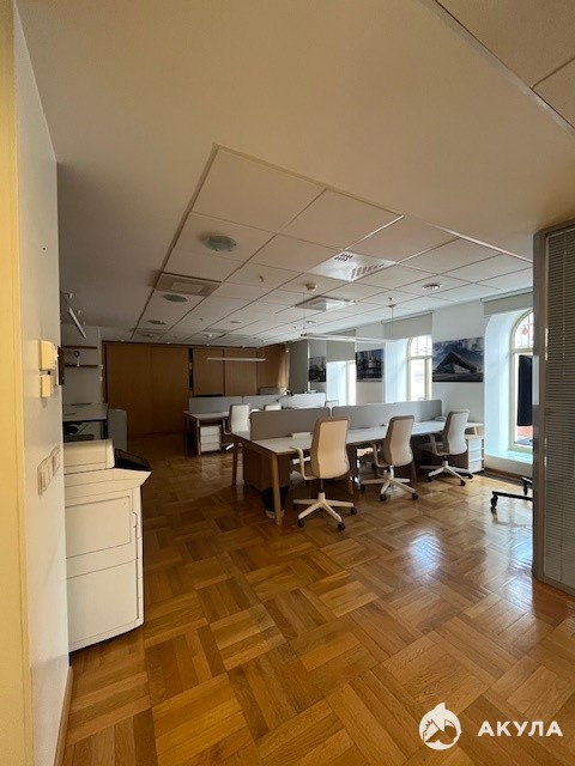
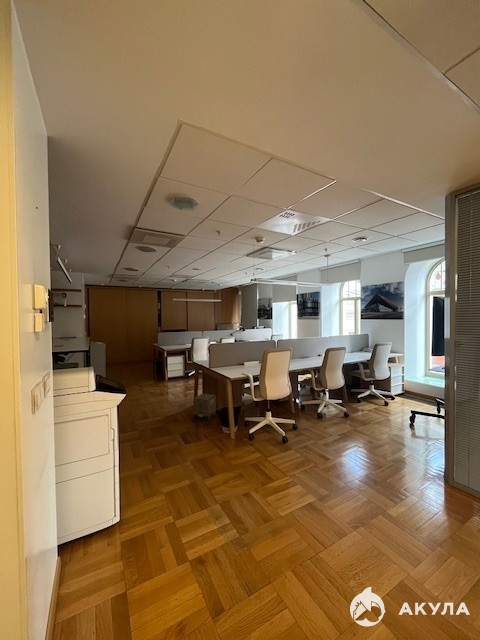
+ cardboard box (204, 406)
